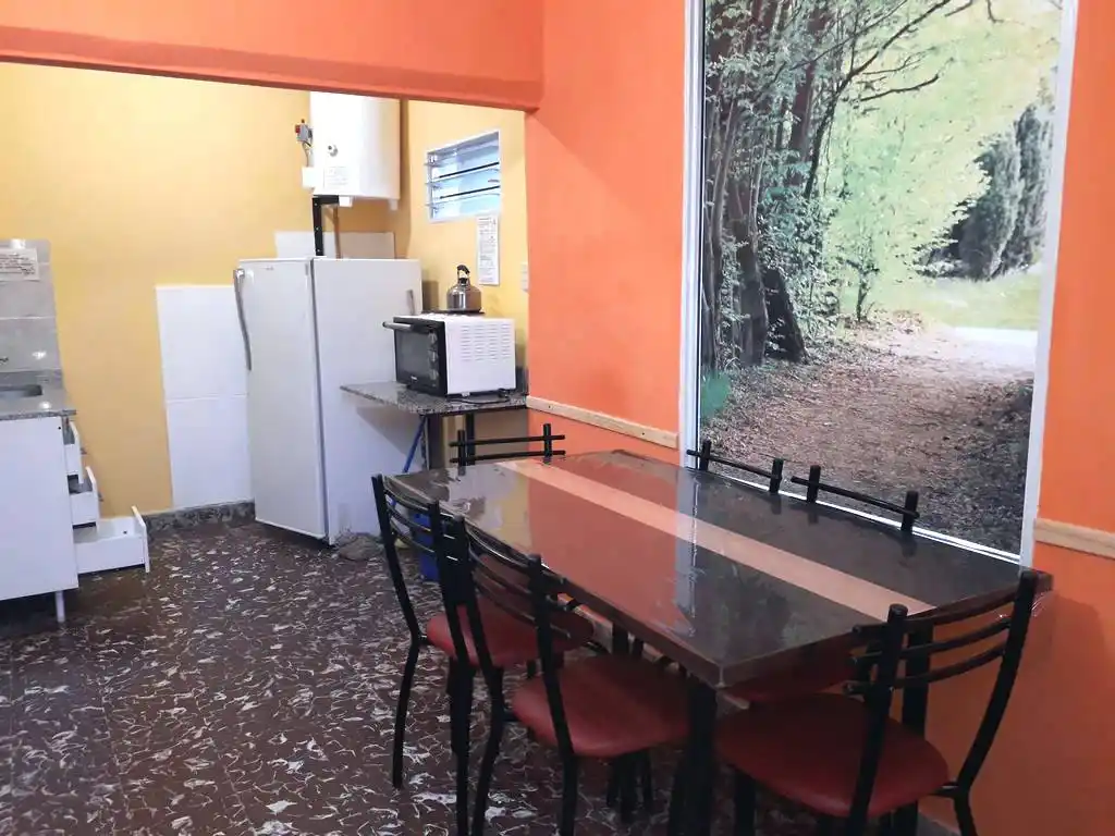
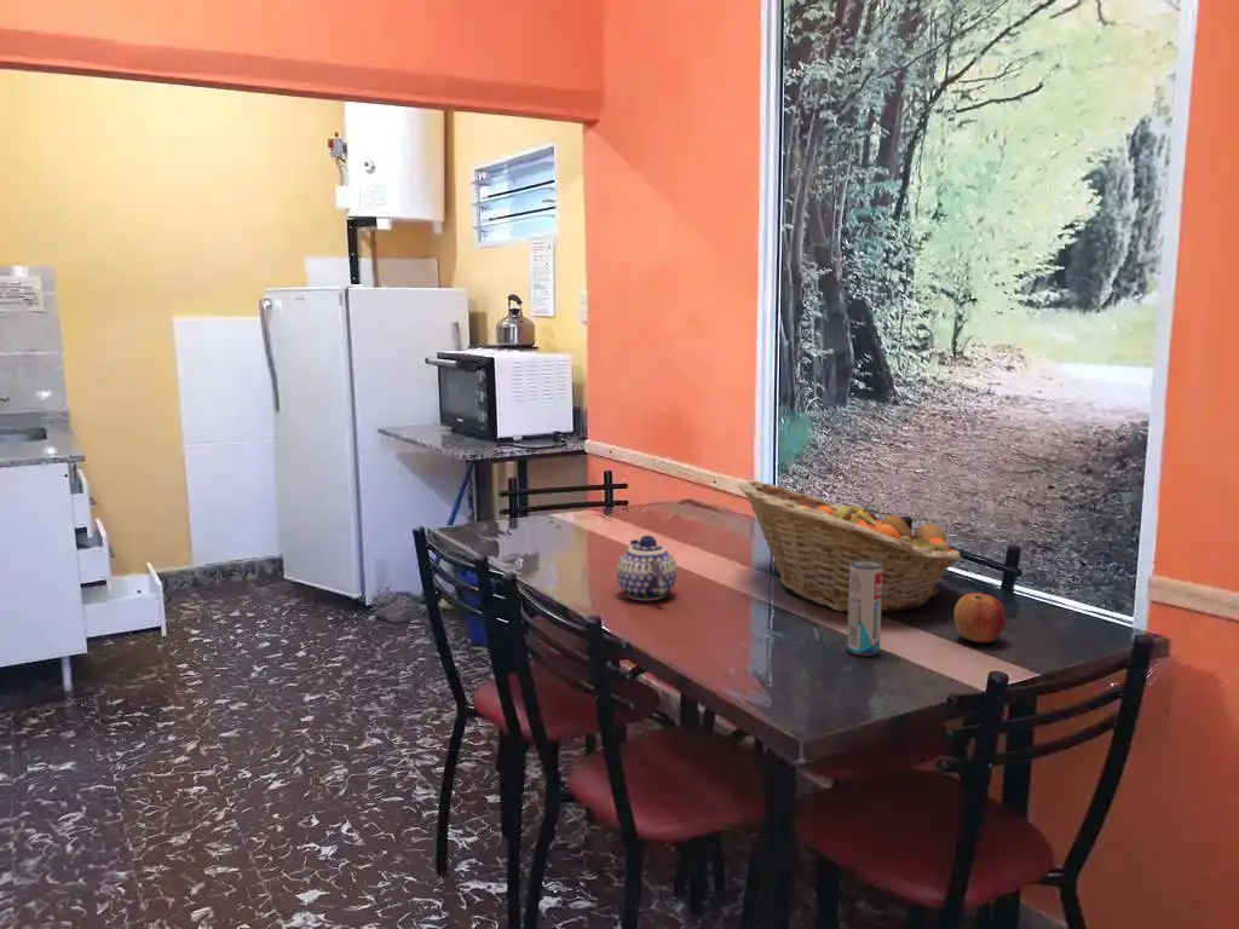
+ fruit basket (843, 537)
+ beverage can (864, 606)
+ teapot (646, 565)
+ apple (979, 617)
